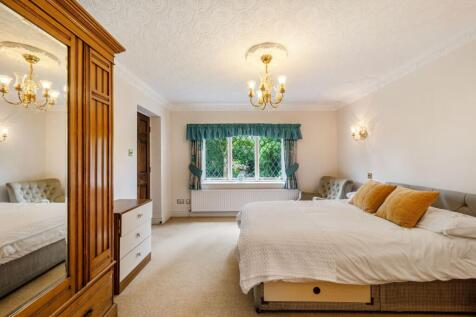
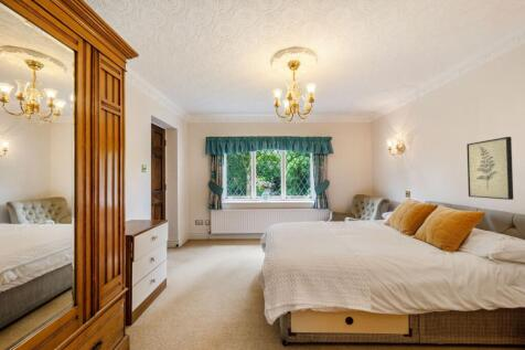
+ wall art (488, 169)
